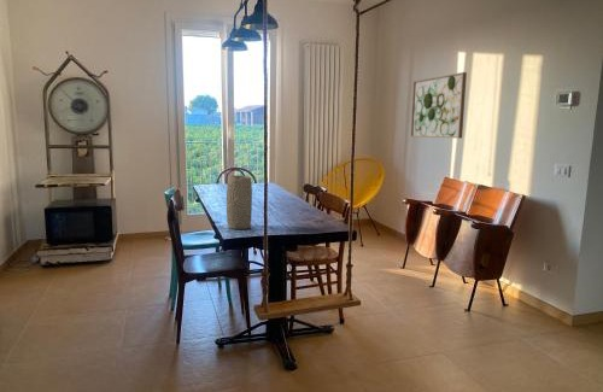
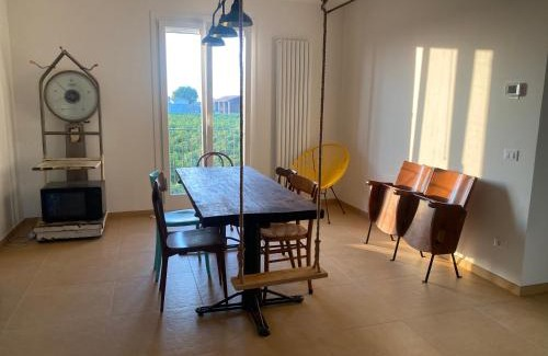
- vase (239, 201)
- wall art (434, 107)
